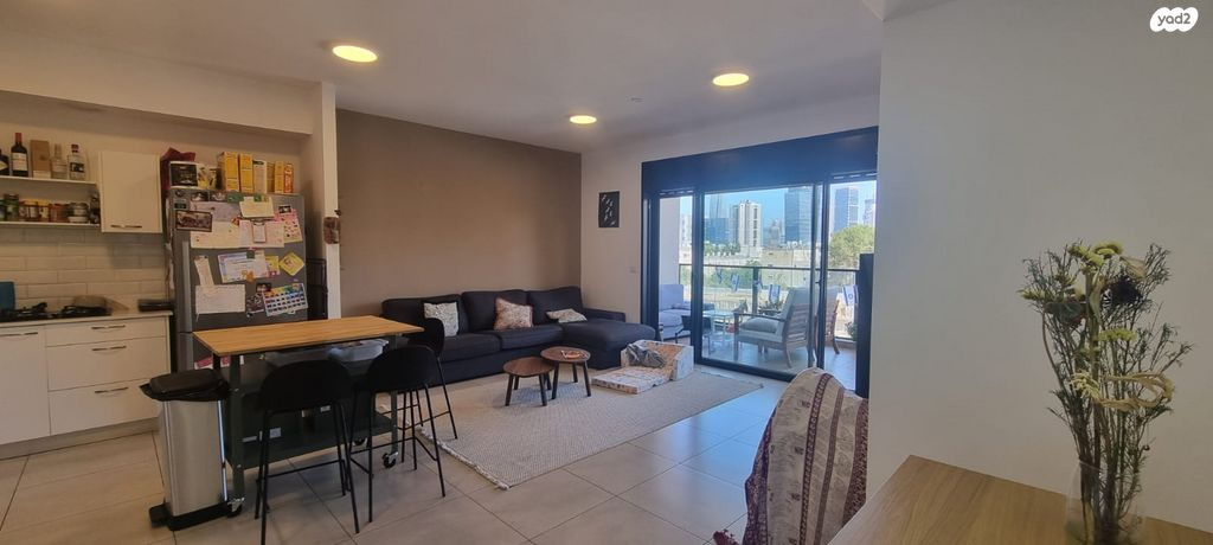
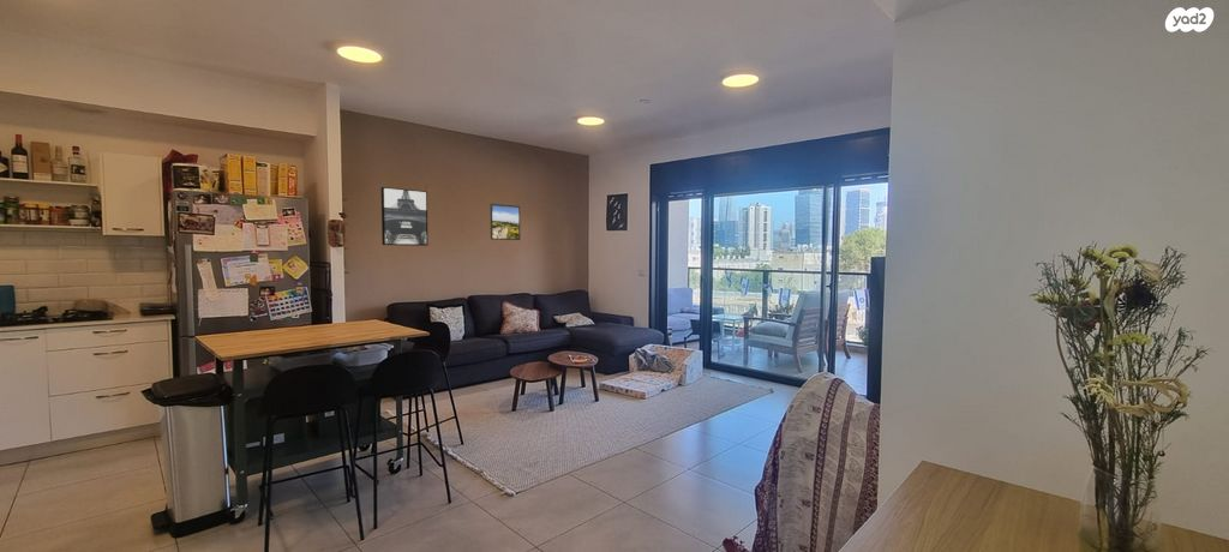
+ wall art (404, 217)
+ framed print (505, 222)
